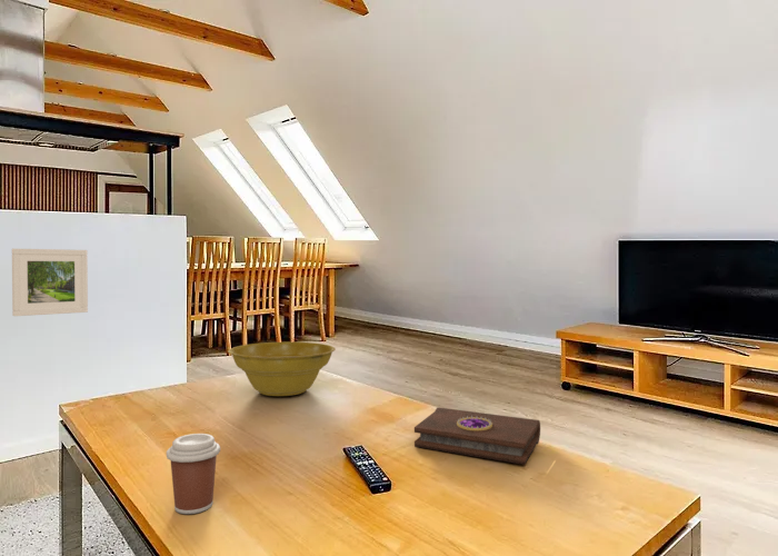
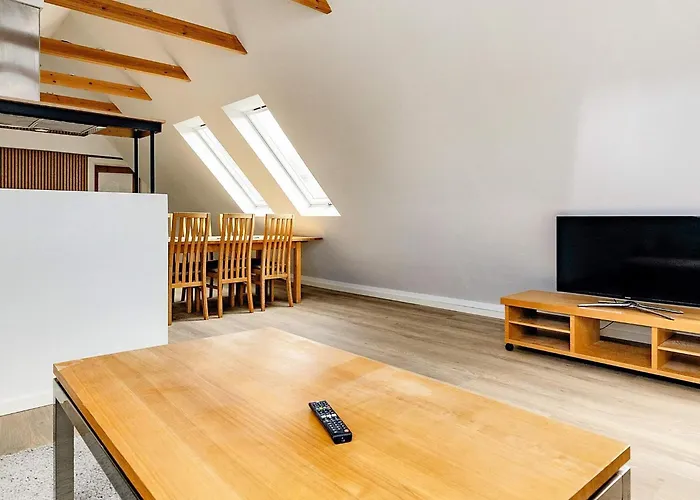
- coffee cup (193, 473)
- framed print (51, 281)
- planter bowl (282, 369)
- book (478, 430)
